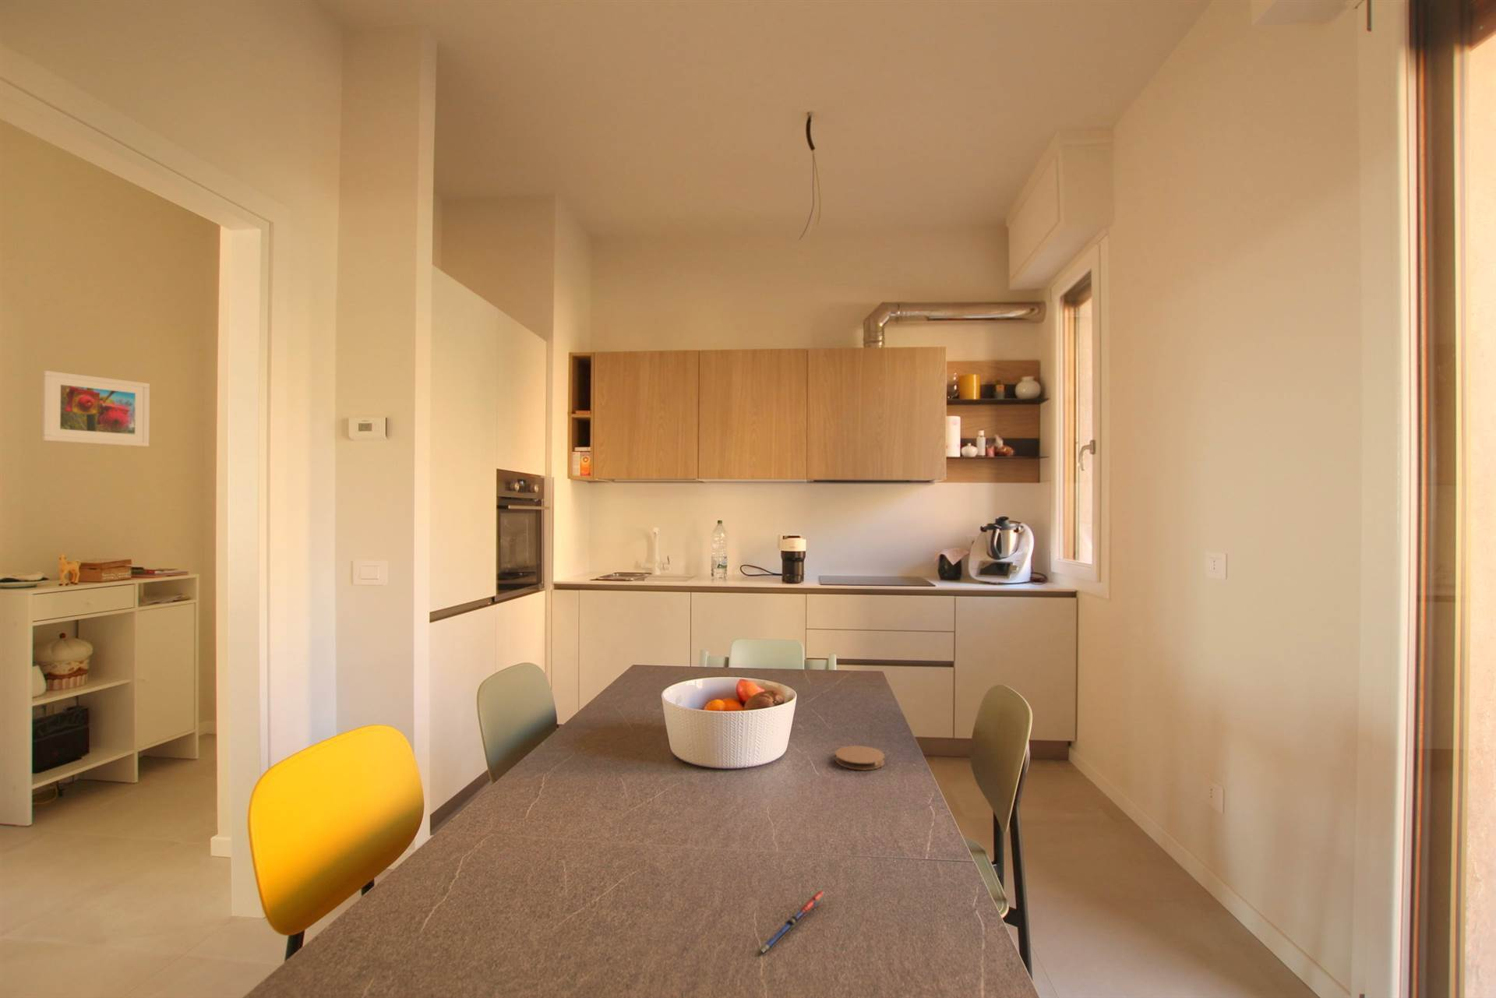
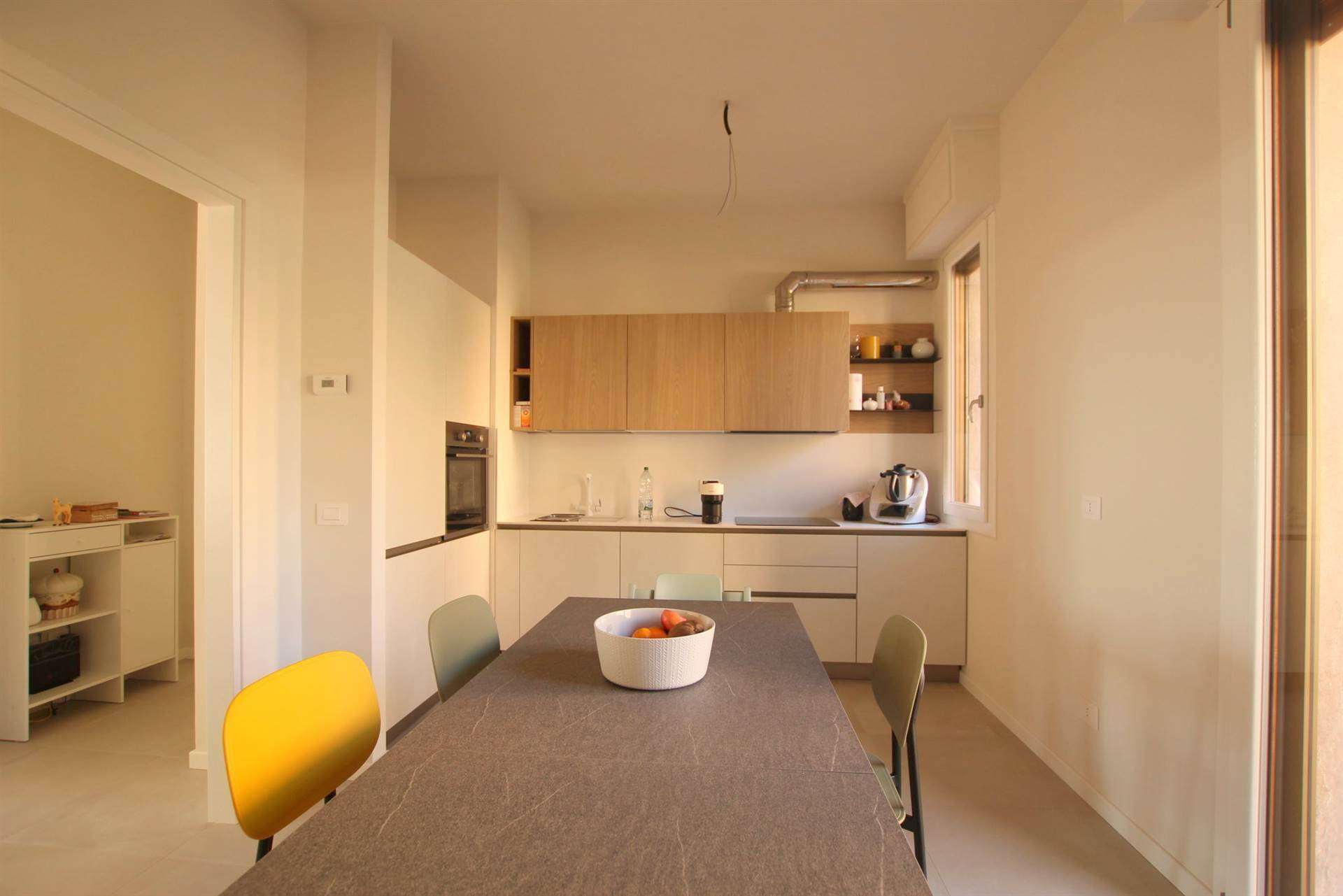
- coaster (860, 757)
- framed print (98, 410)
- pen (793, 919)
